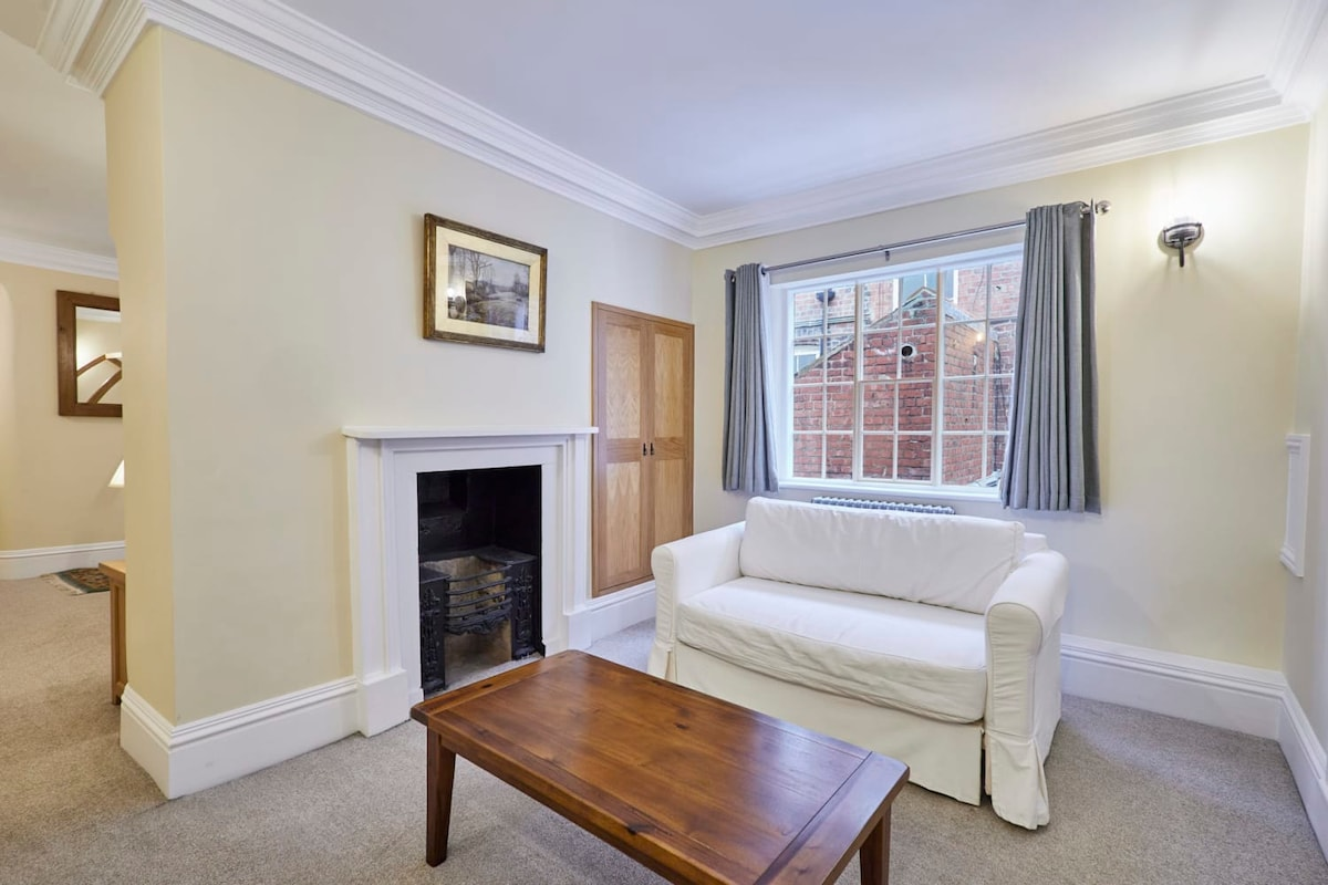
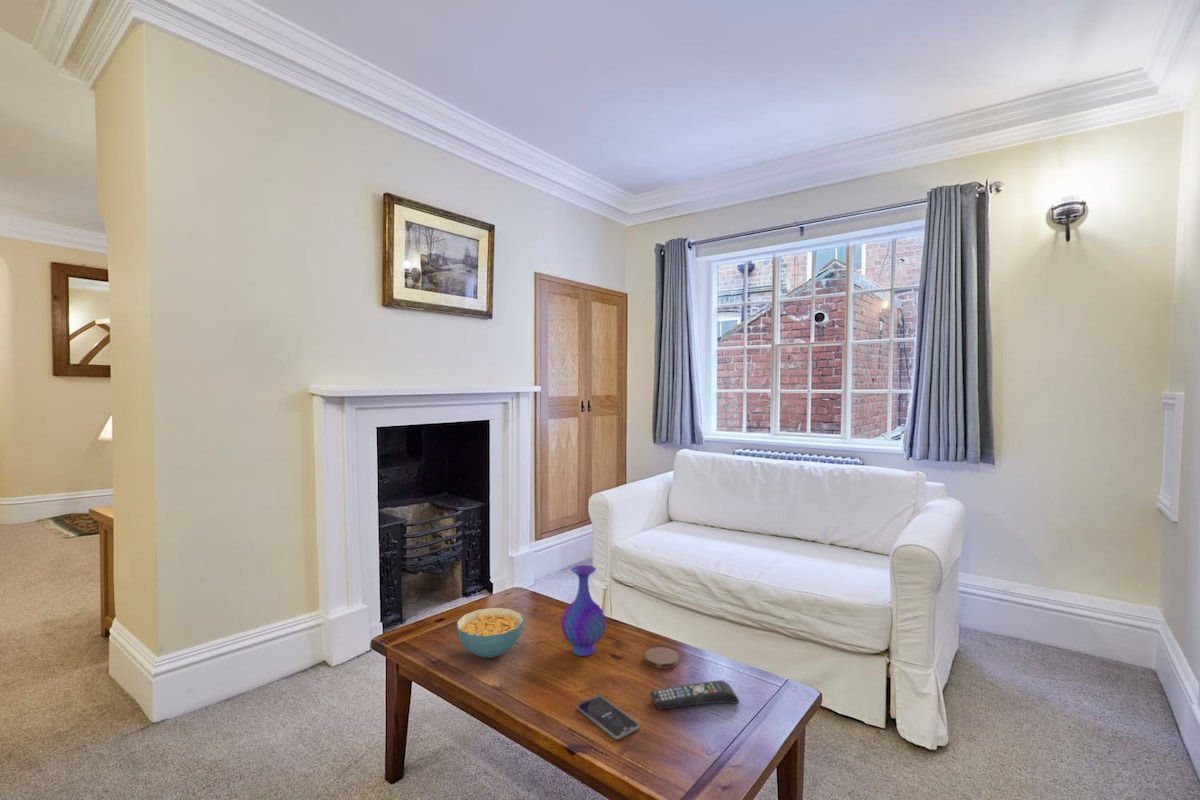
+ vase (583, 609)
+ coaster (661, 657)
+ smartphone (607, 716)
+ cereal bowl (490, 637)
+ remote control (694, 695)
